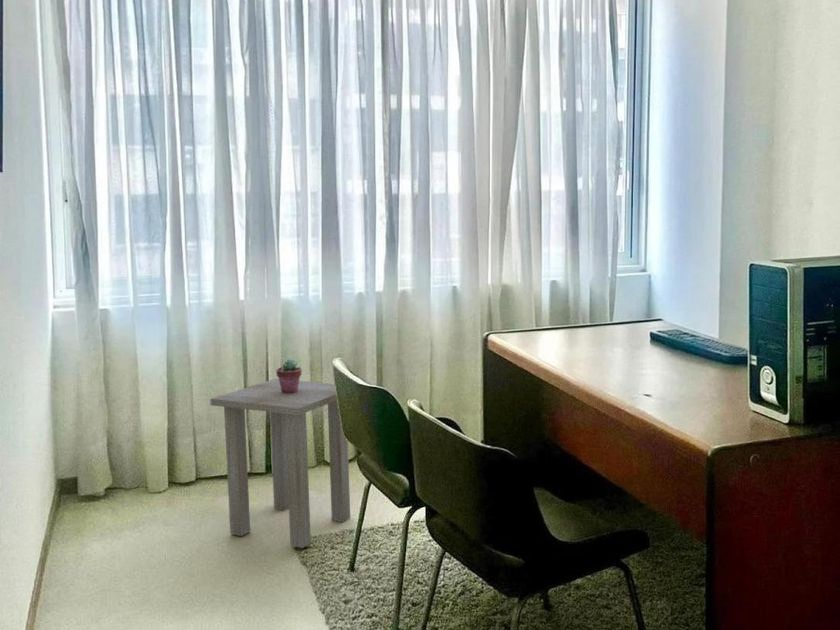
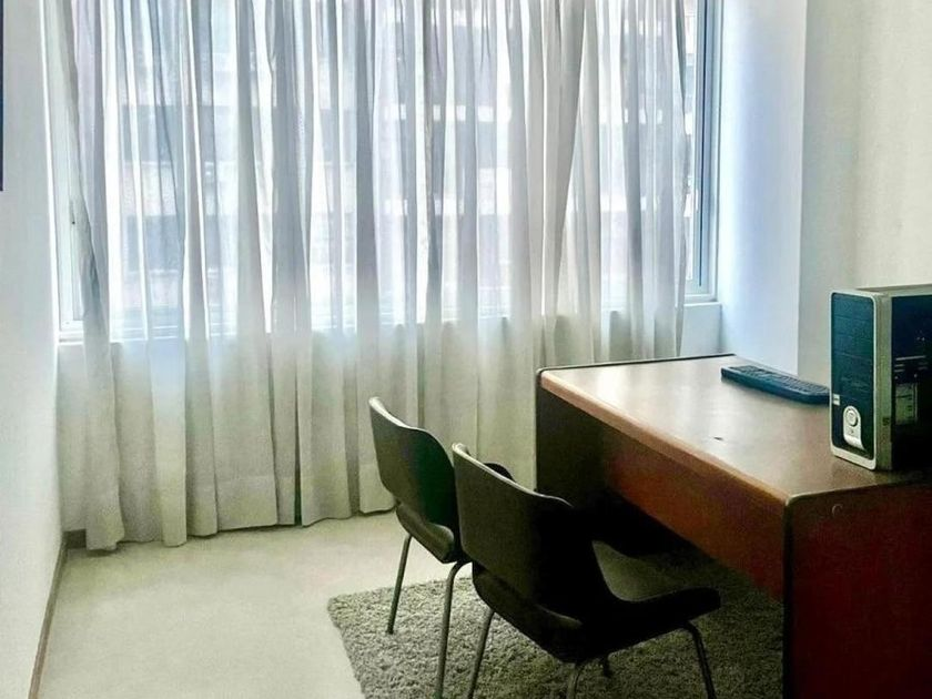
- potted succulent (289, 374)
- side table (288, 459)
